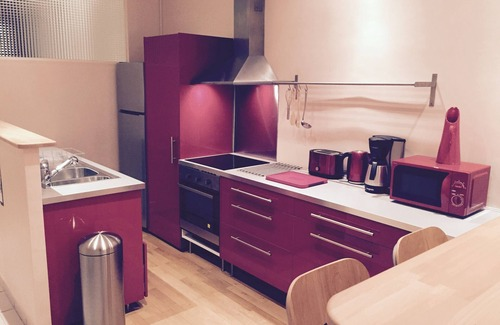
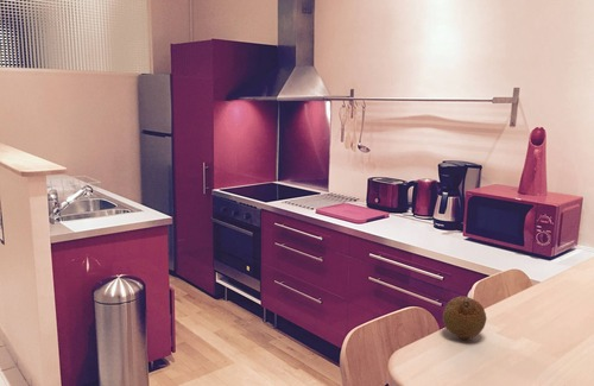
+ fruit (463, 316)
